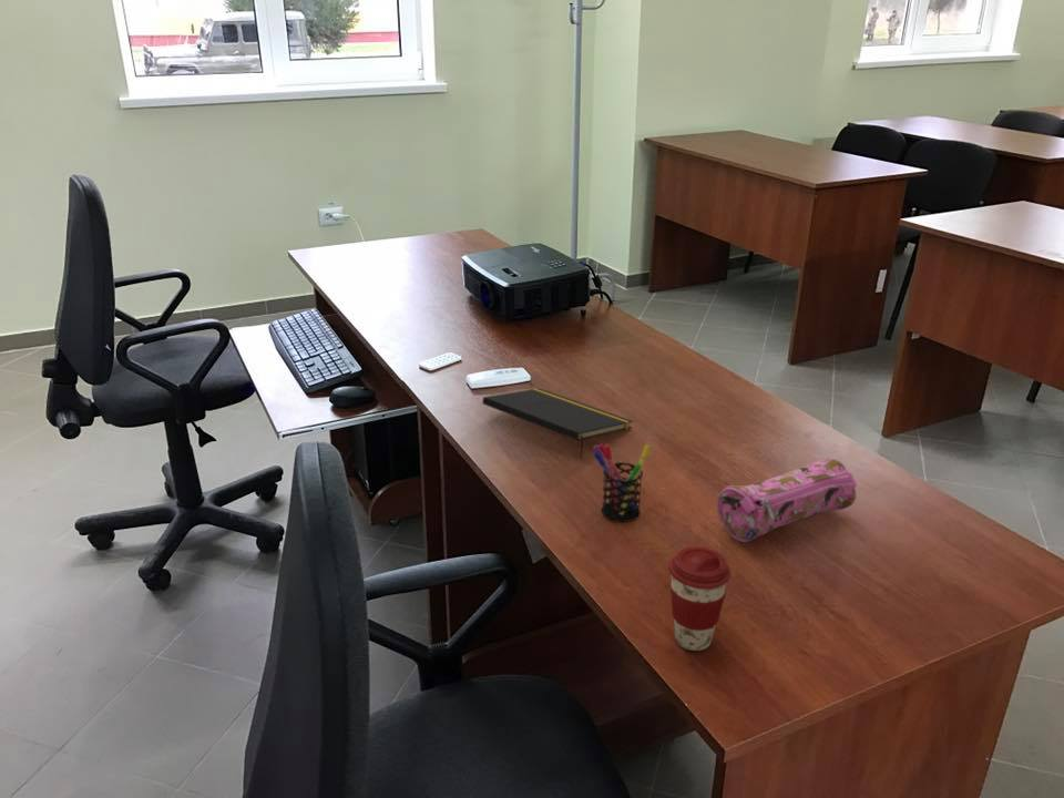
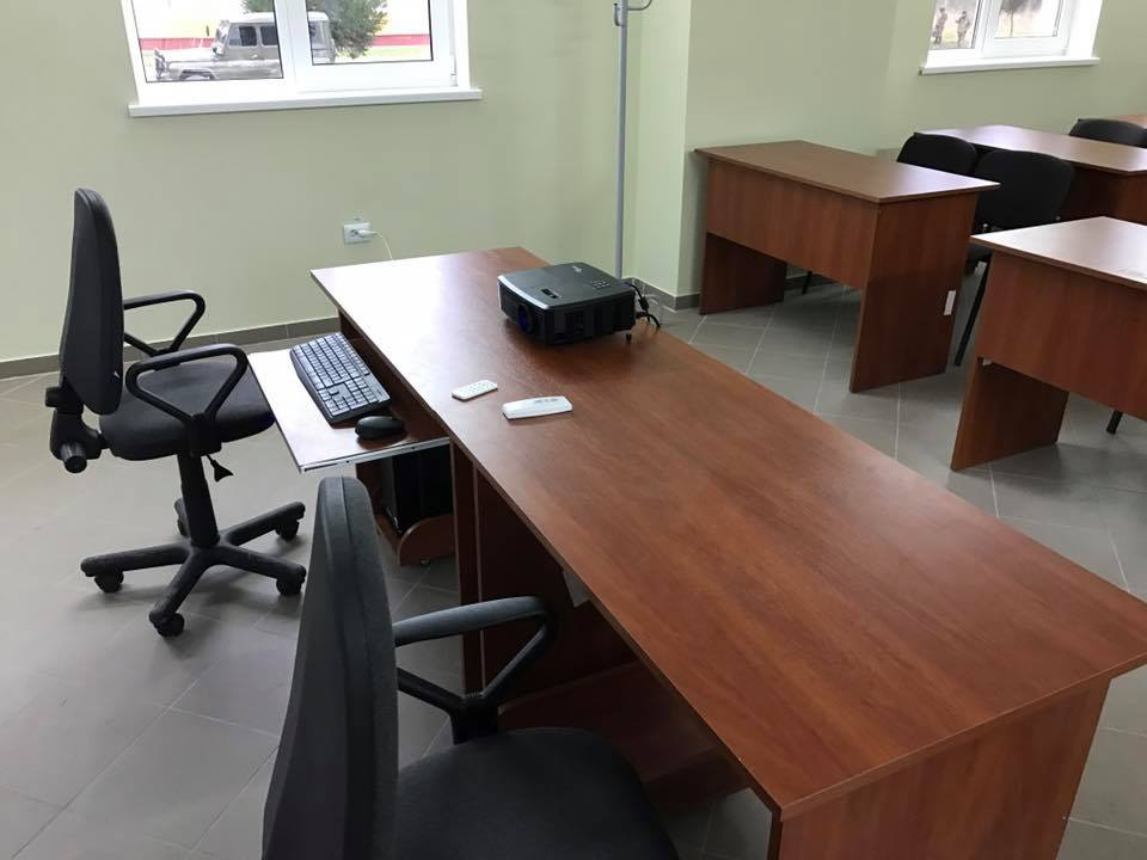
- pen holder (623, 479)
- pencil case (787, 498)
- coffee cup (696, 600)
- notepad (556, 412)
